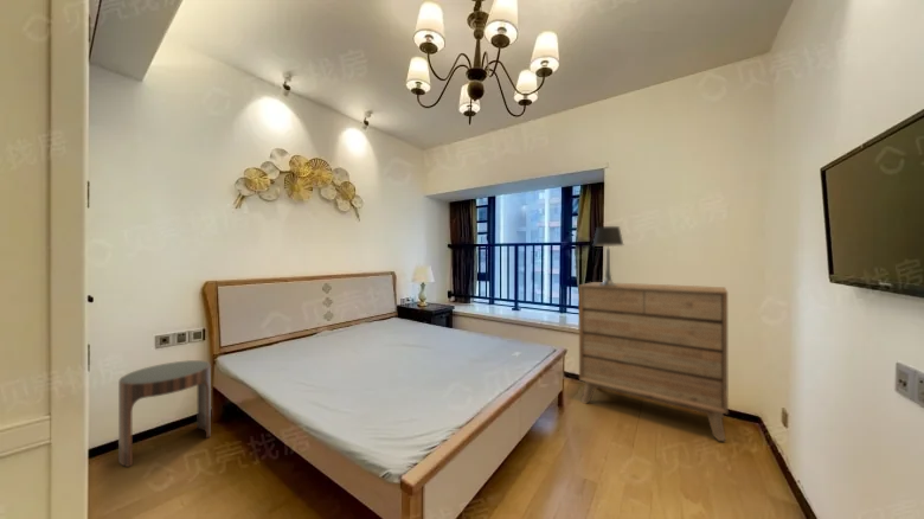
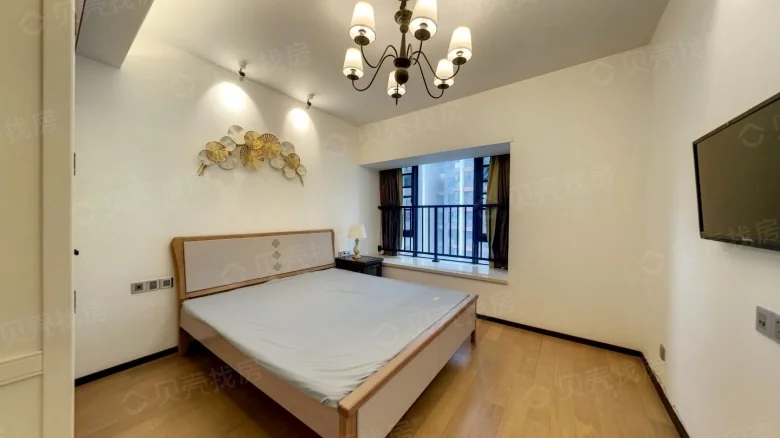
- dresser (648, 347)
- table lamp (608, 256)
- side table (167, 393)
